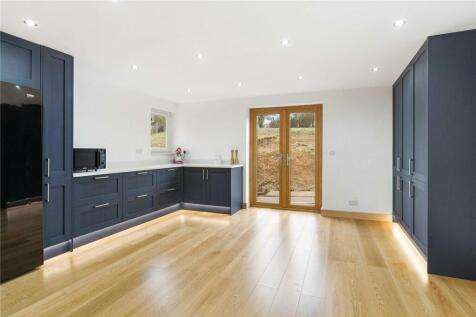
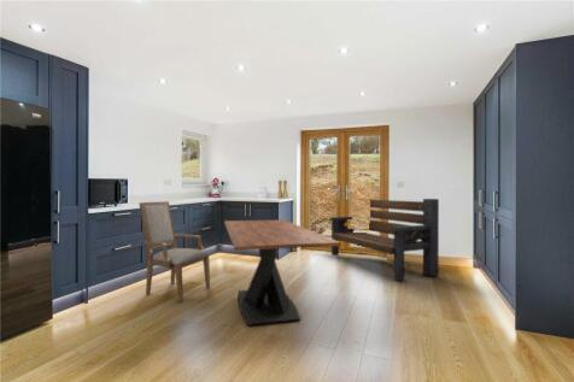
+ dining table (266, 266)
+ chair (174, 246)
+ bench (376, 230)
